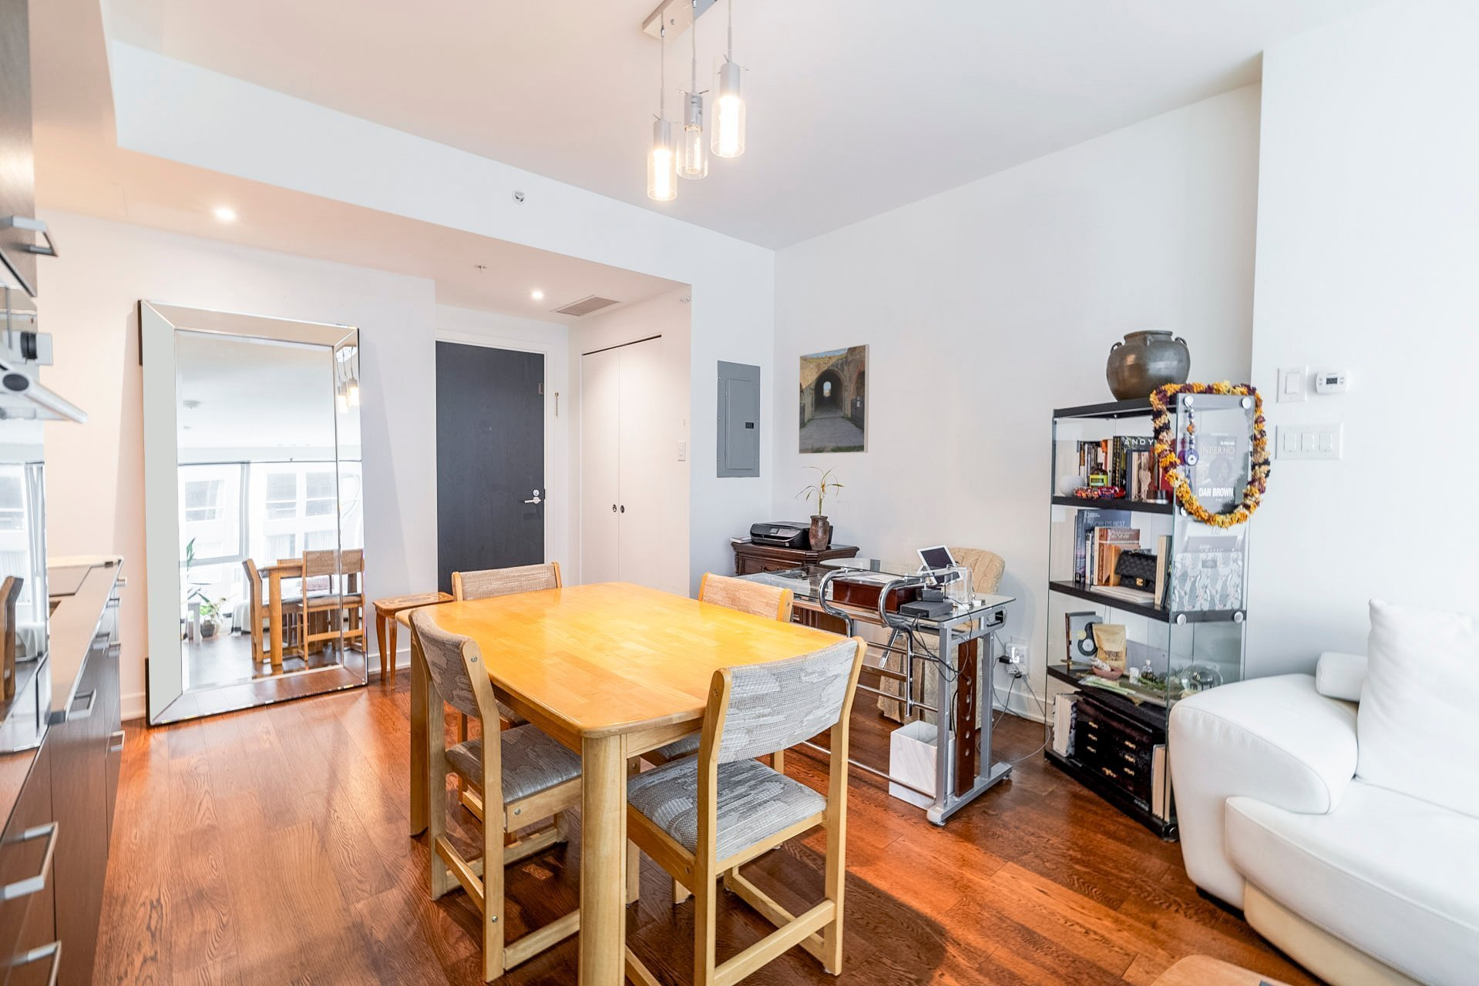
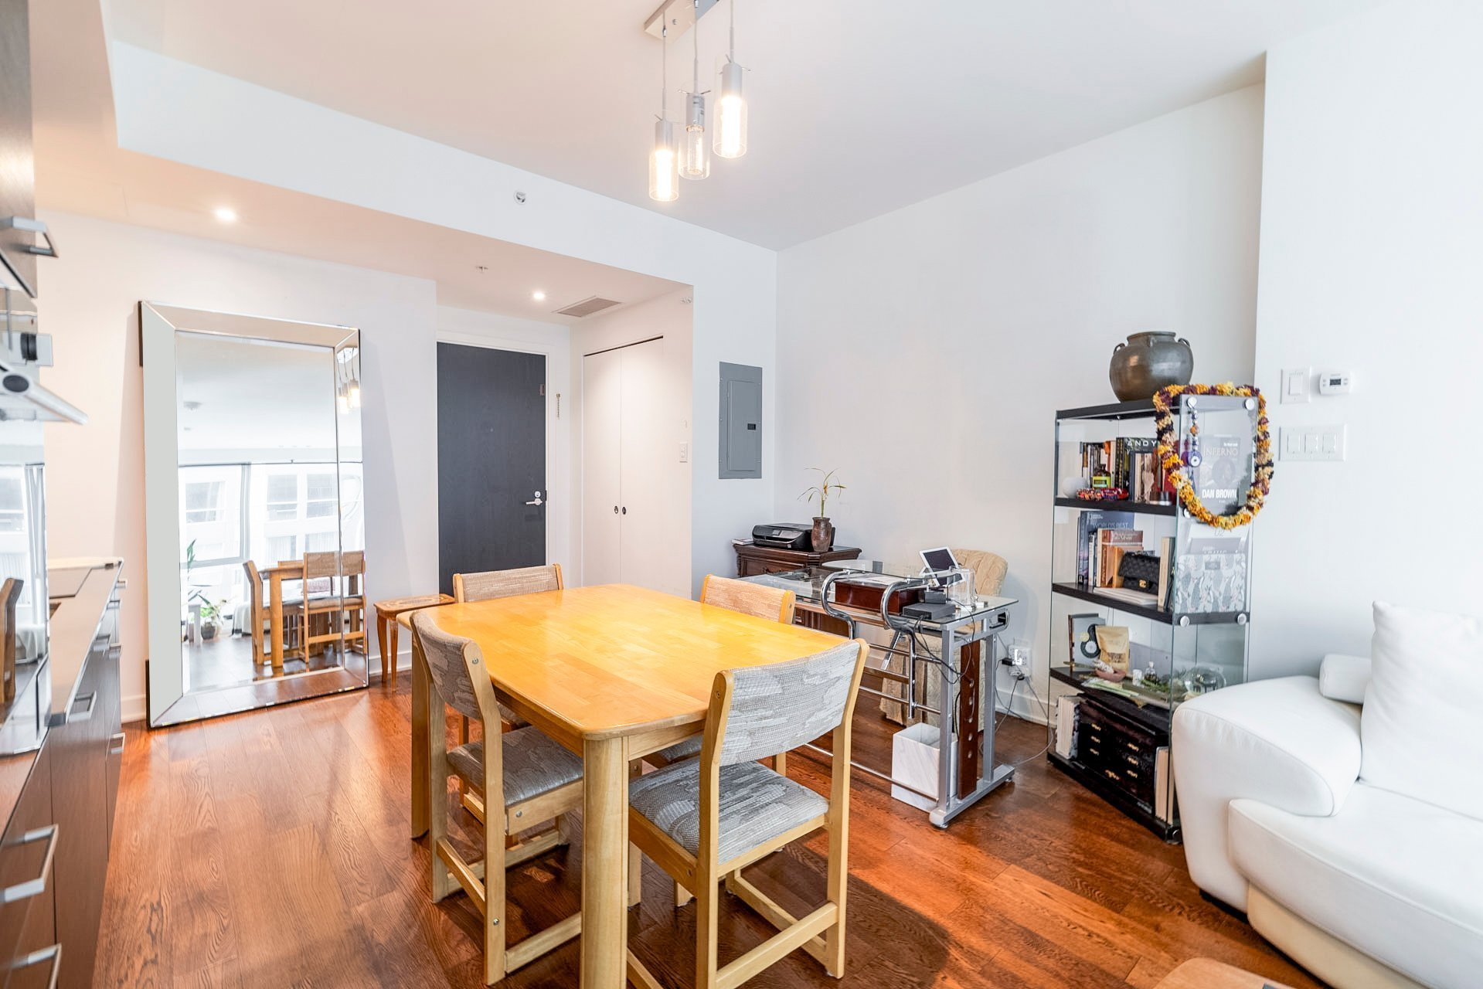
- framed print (832, 402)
